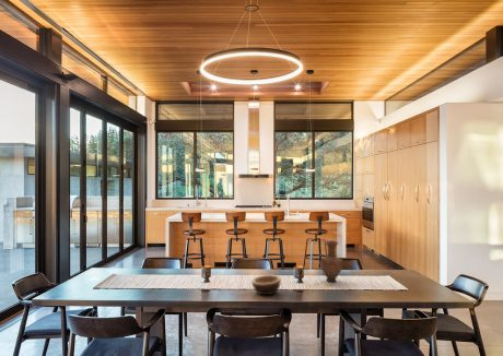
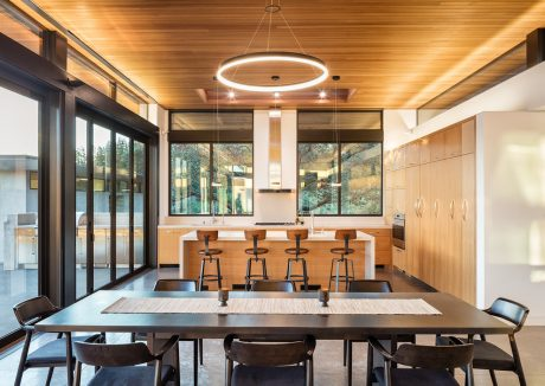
- vase (331, 261)
- bowl (266, 285)
